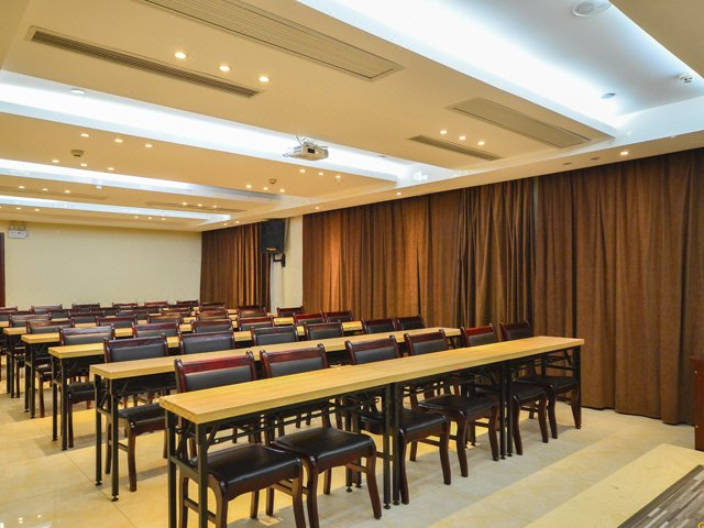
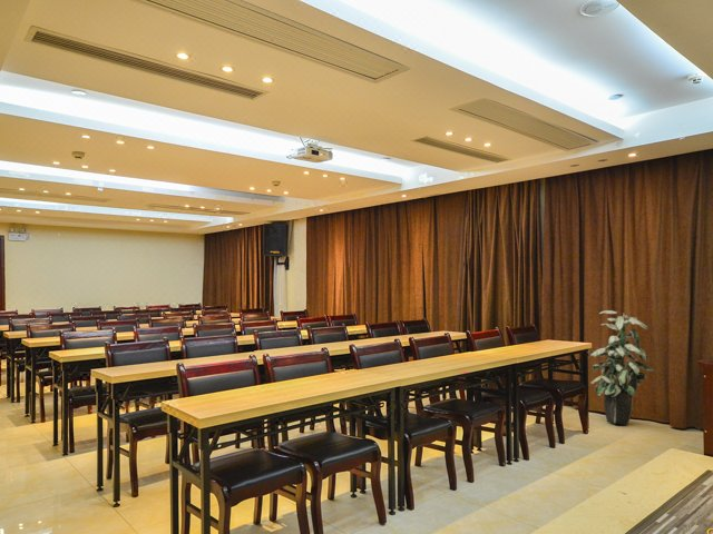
+ indoor plant (617, 366)
